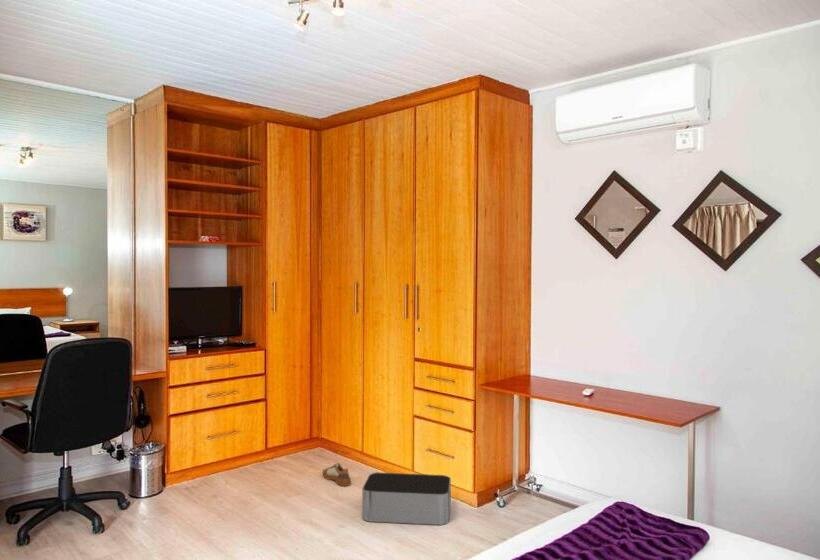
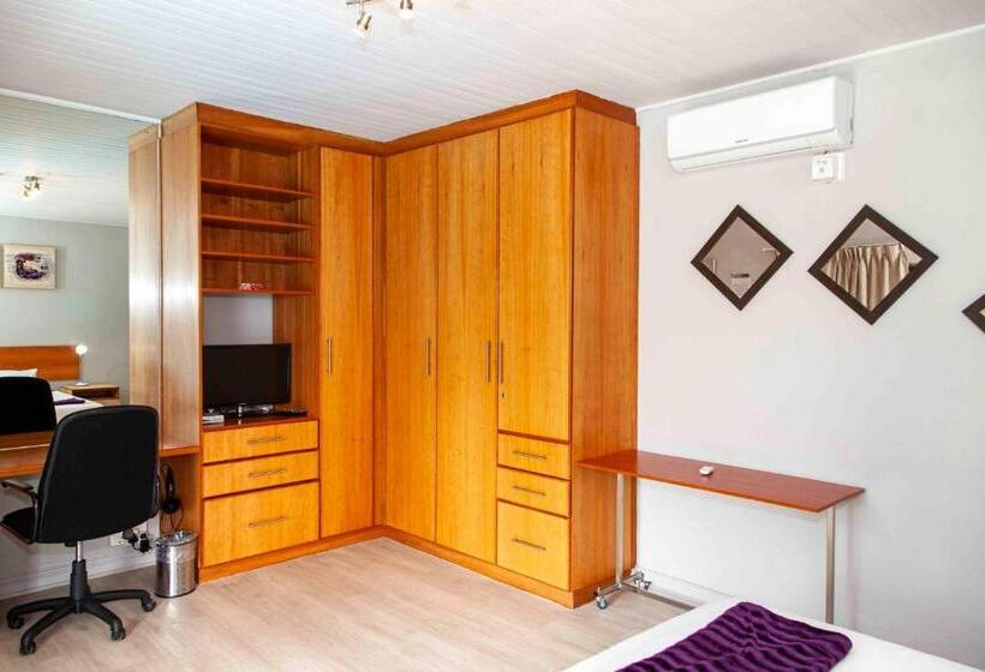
- storage bin (407, 497)
- shoe (337, 470)
